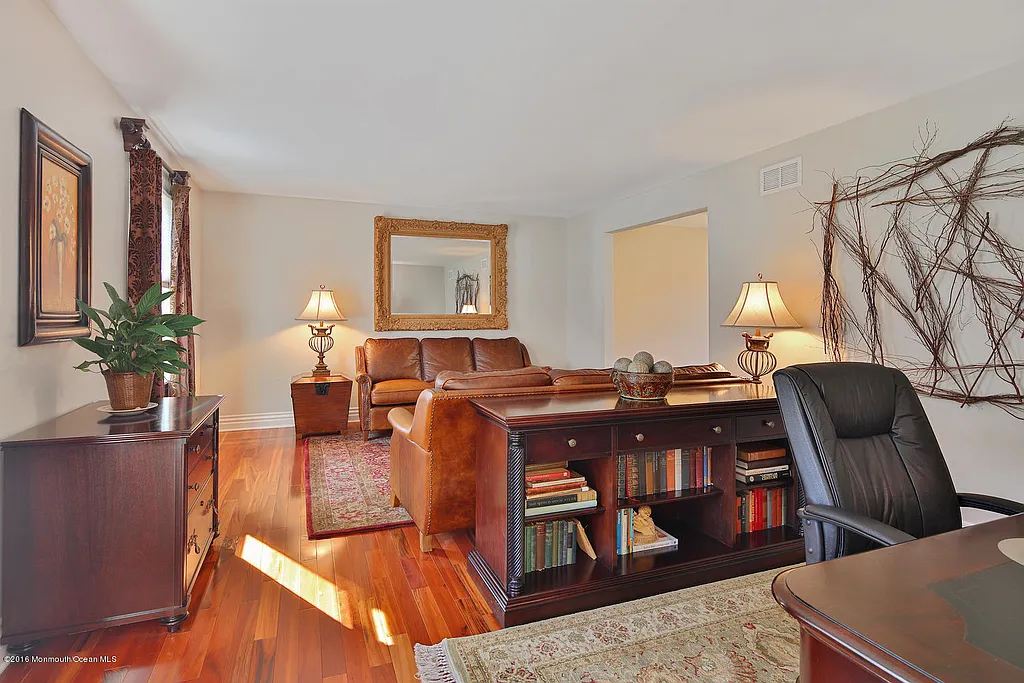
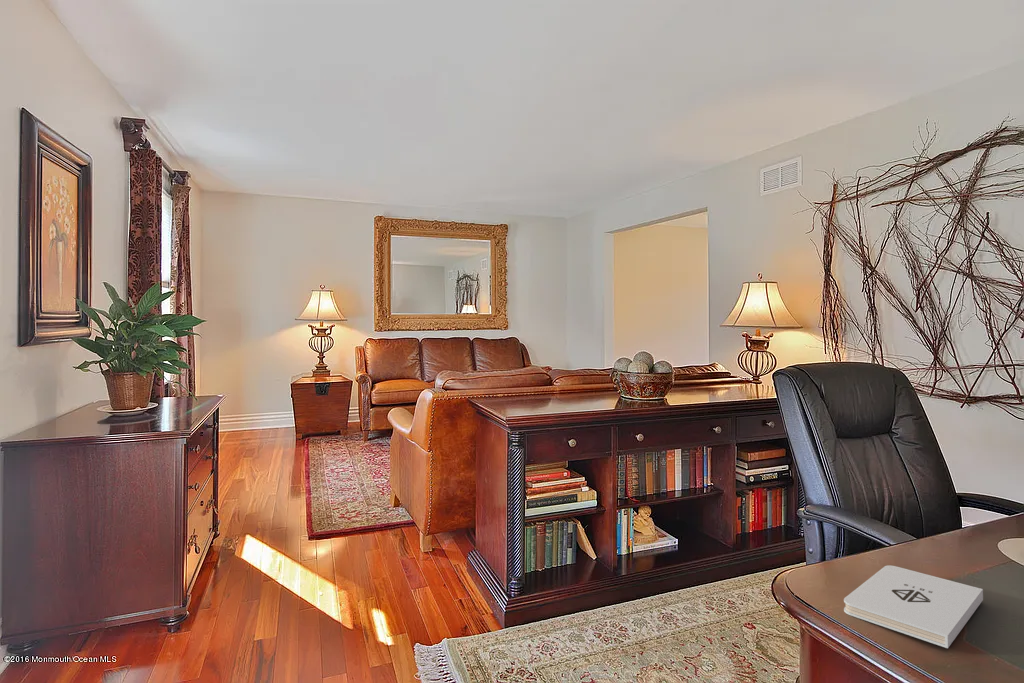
+ notepad (913, 600)
